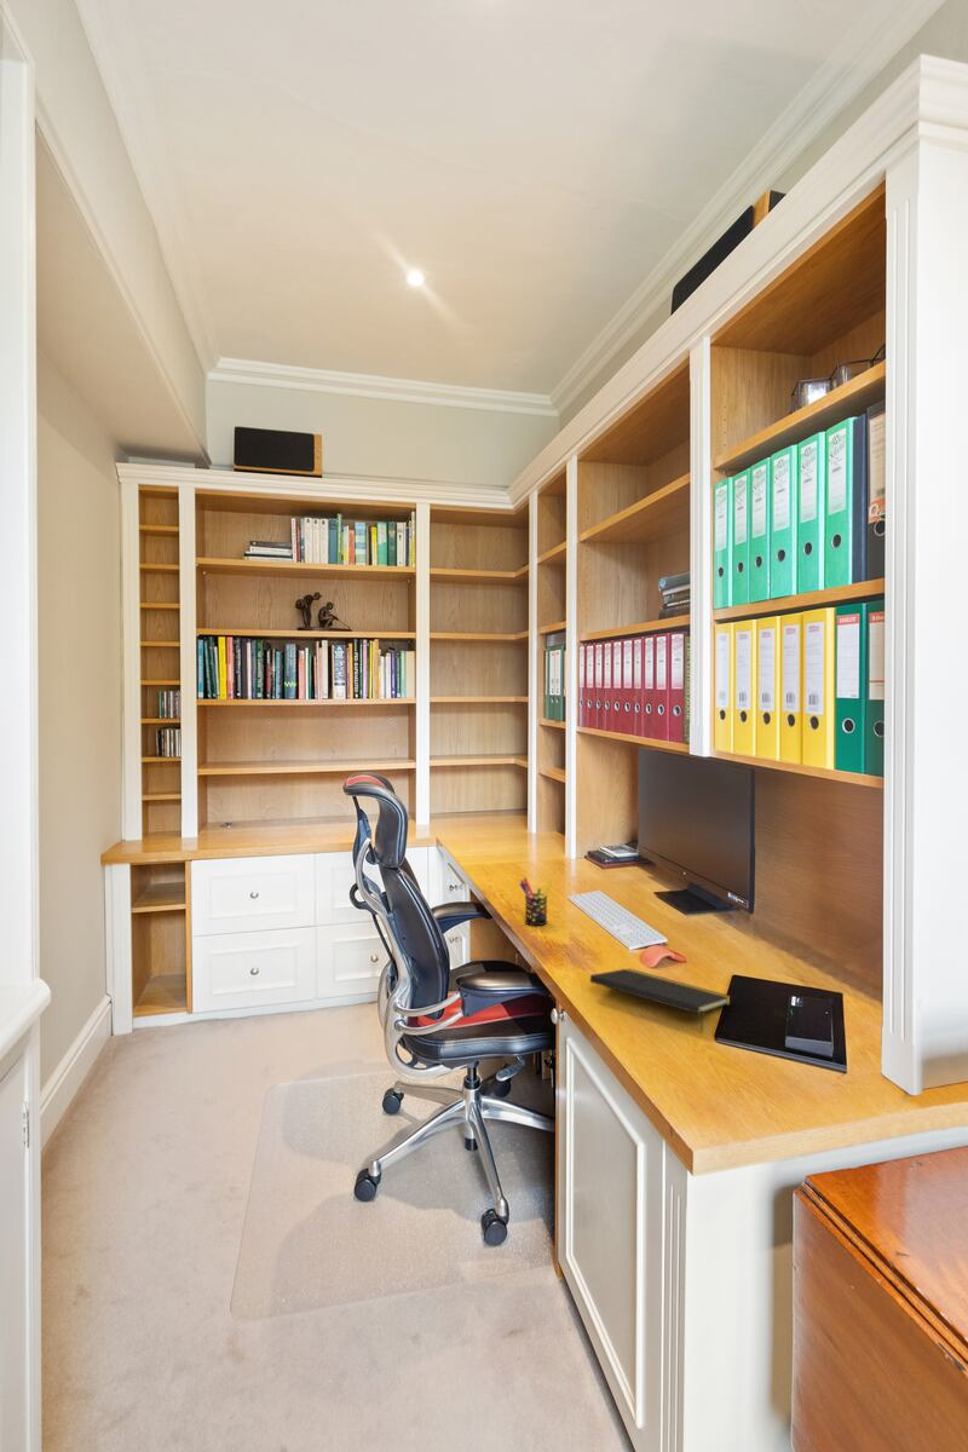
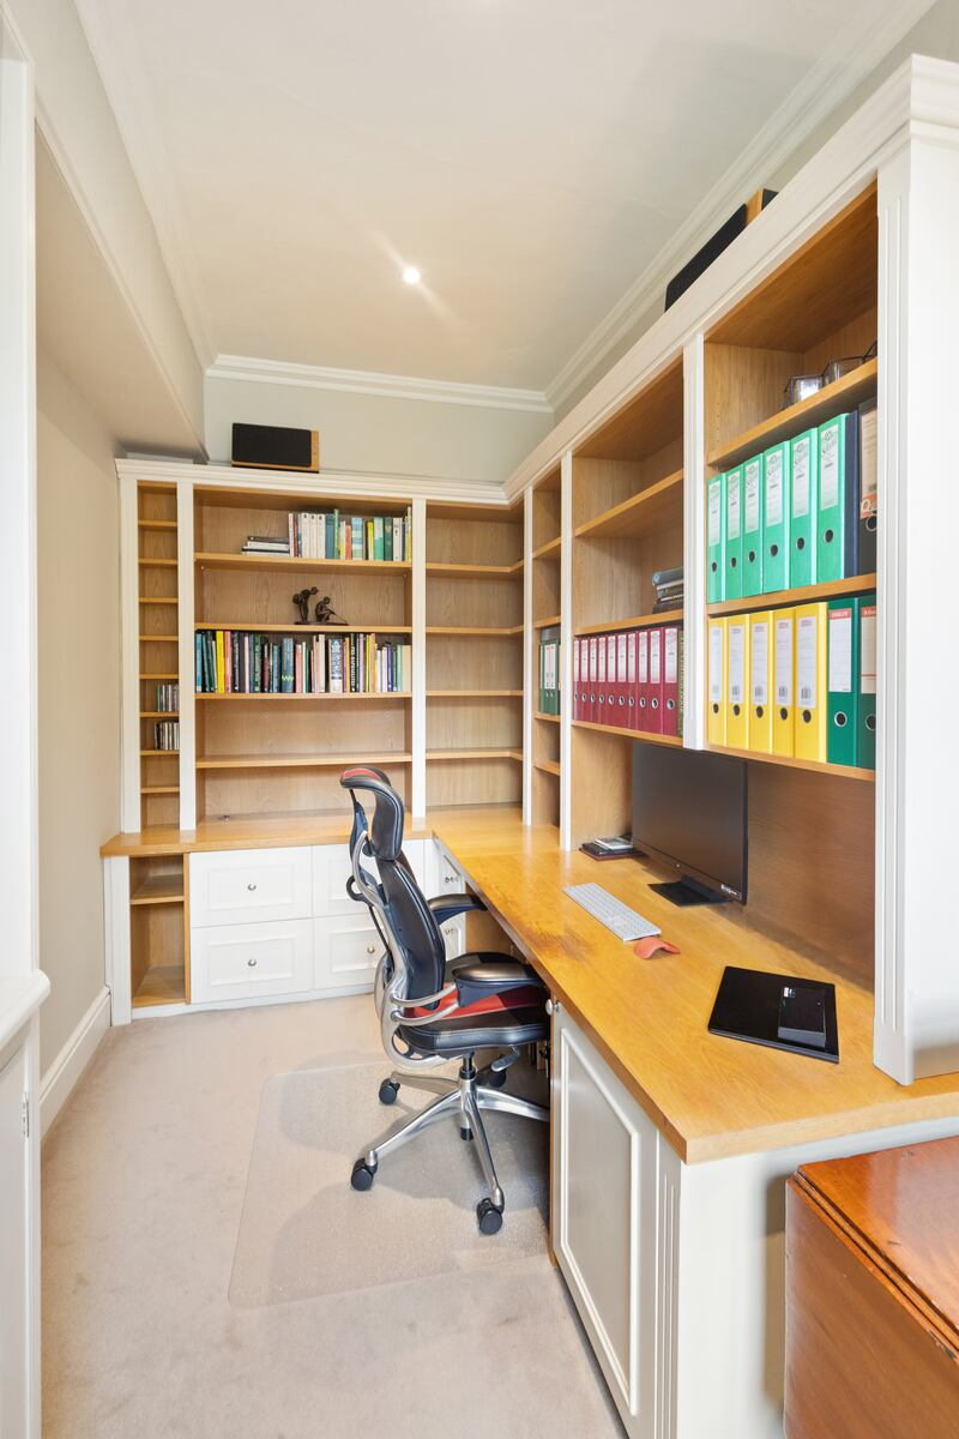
- notepad (659, 989)
- pen holder (535, 900)
